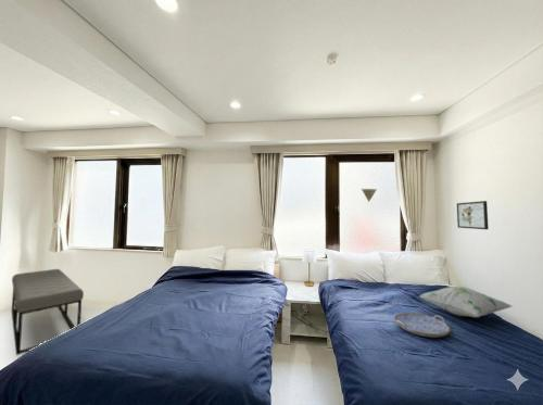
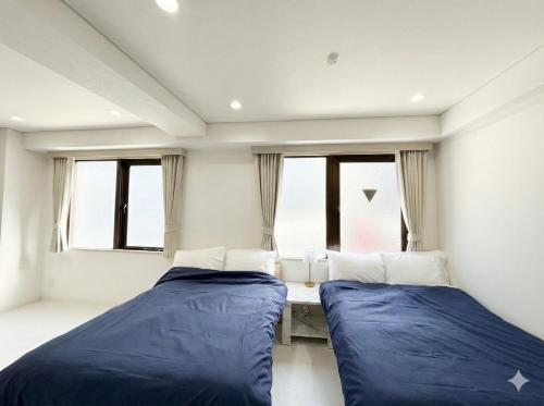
- serving tray (420, 324)
- decorative pillow (460, 300)
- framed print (470, 215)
- bench (42, 301)
